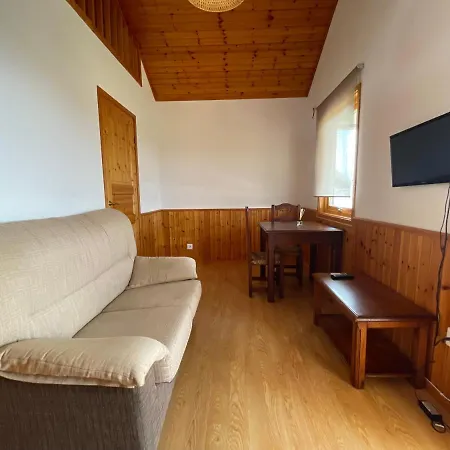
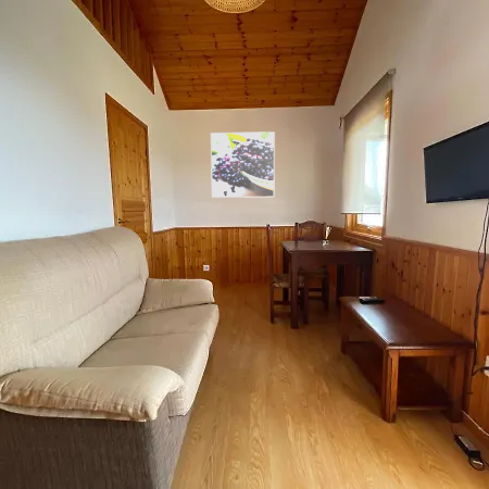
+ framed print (242, 165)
